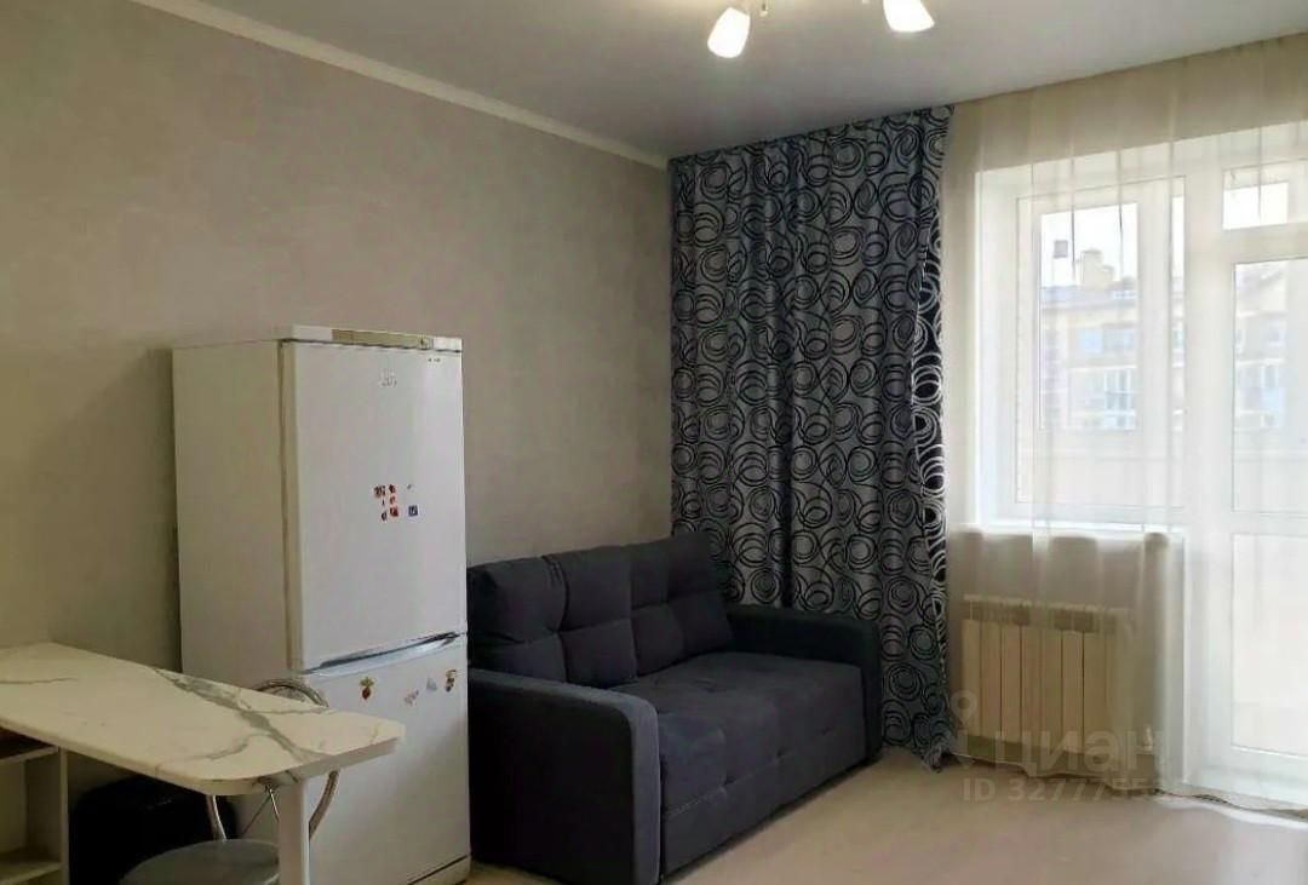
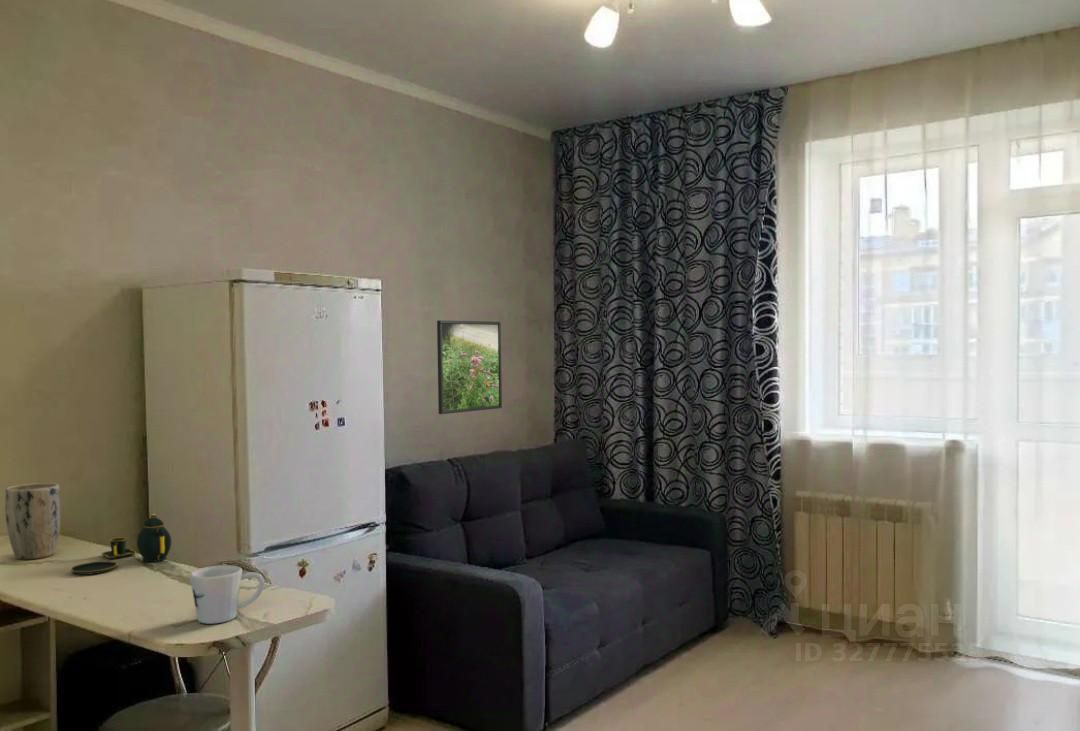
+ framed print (470, 366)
+ teapot (115, 539)
+ mug (227, 593)
+ plant pot (33, 521)
